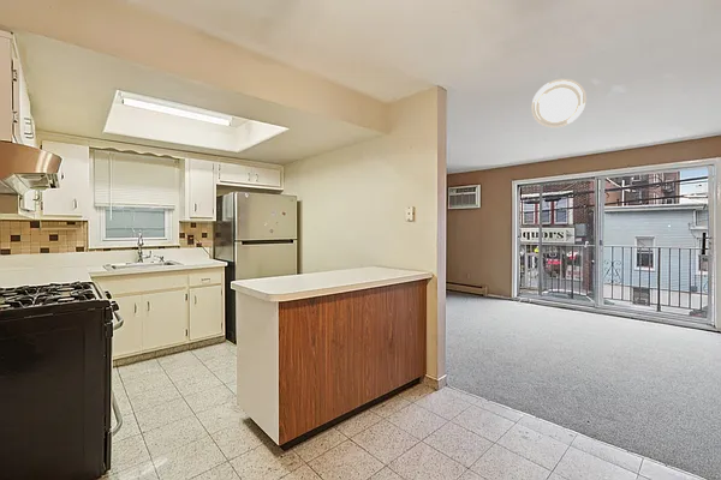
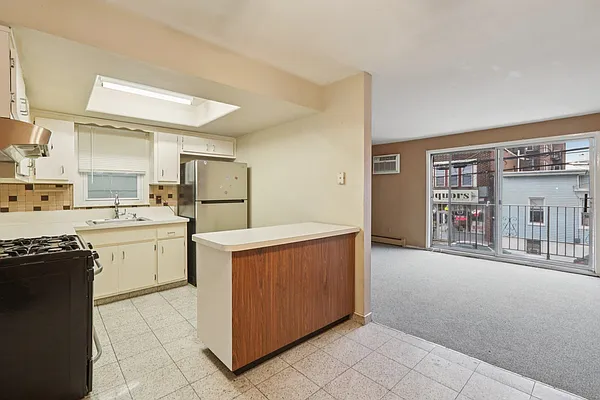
- ceiling light (558, 104)
